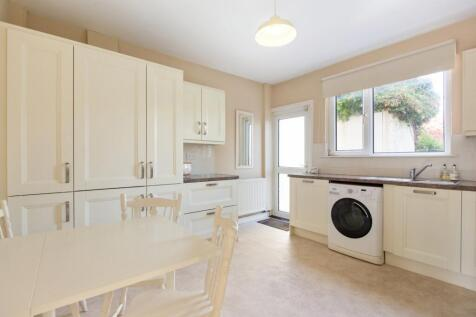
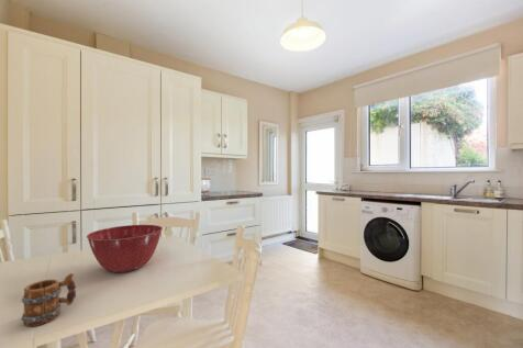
+ mug (49, 296)
+ mixing bowl (126, 248)
